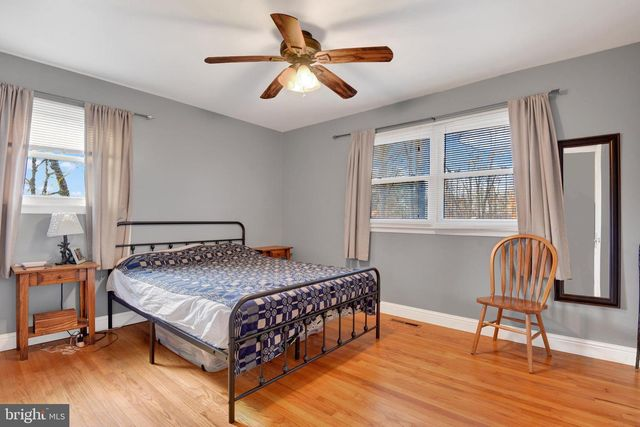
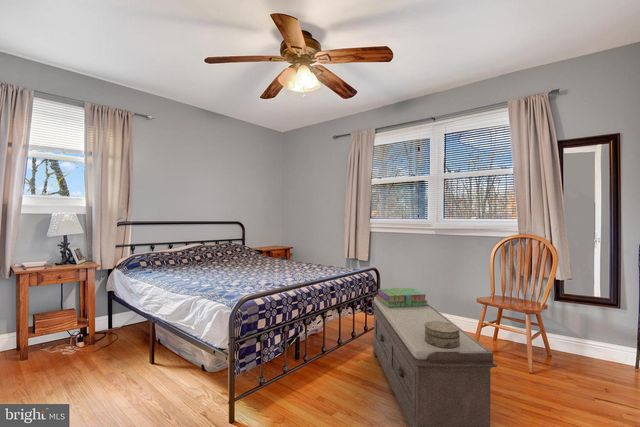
+ stack of books (401, 296)
+ decorative box (441, 333)
+ bench (416, 353)
